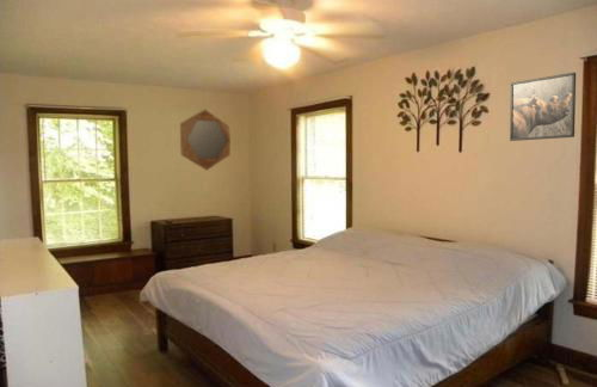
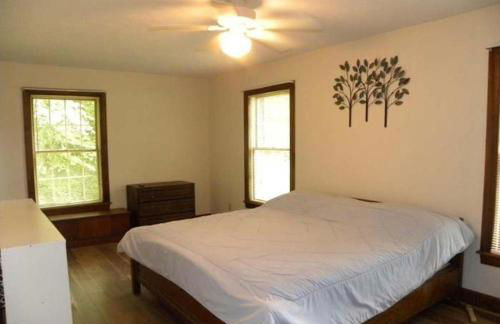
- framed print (541, 109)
- home mirror (207, 140)
